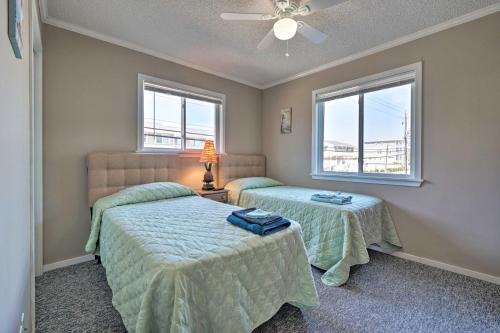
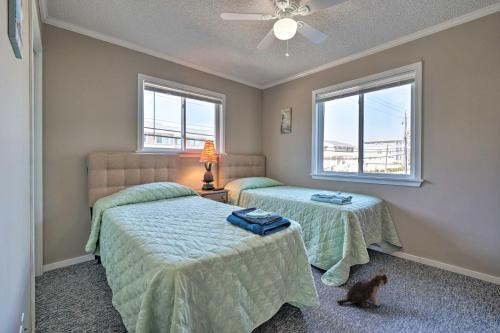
+ plush toy (362, 287)
